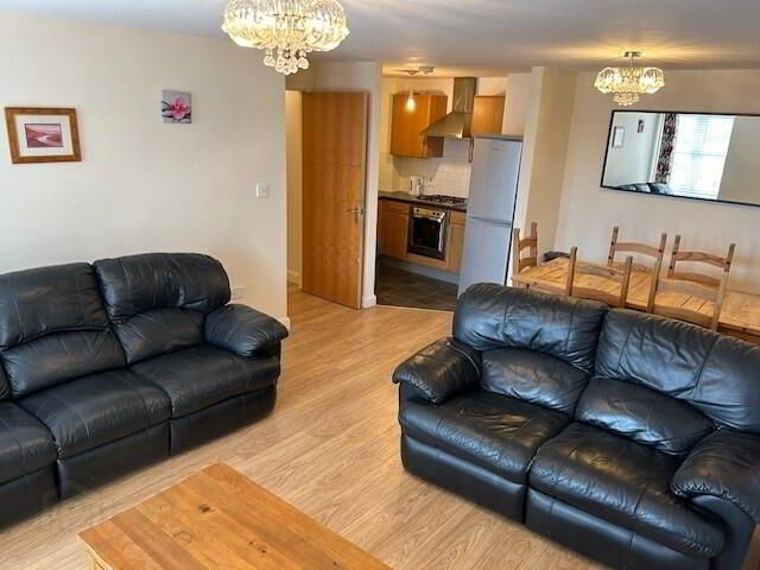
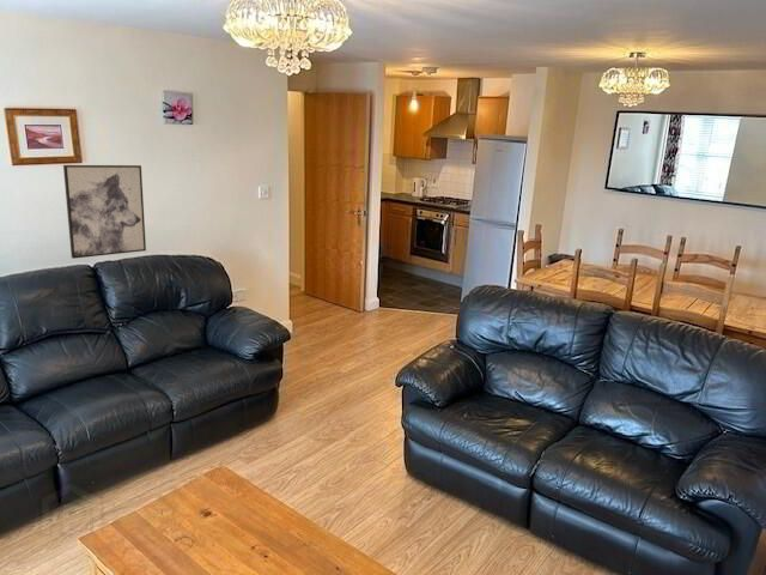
+ wall art (107, 210)
